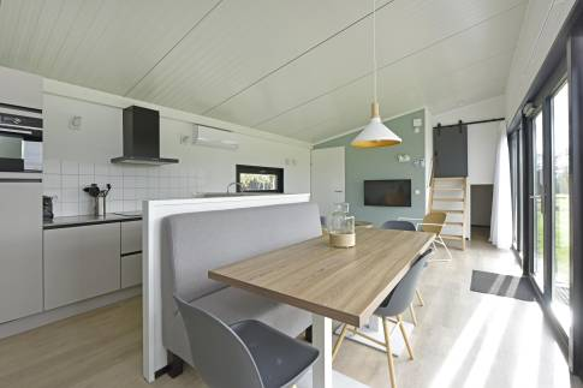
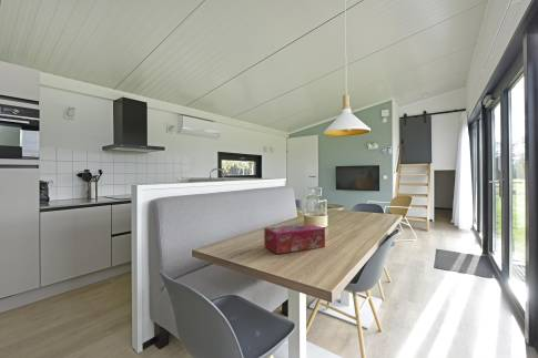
+ tissue box (294, 237)
